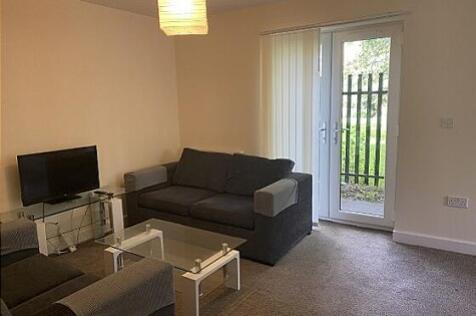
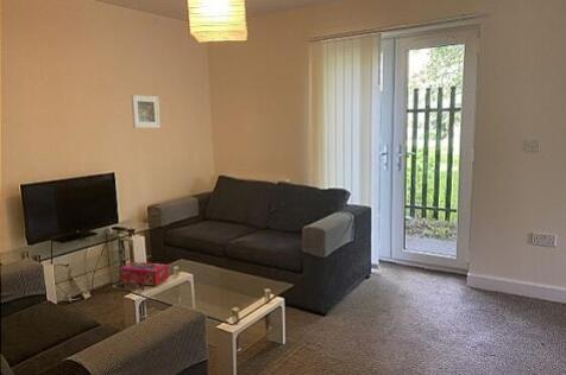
+ tissue box (144, 273)
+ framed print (145, 112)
